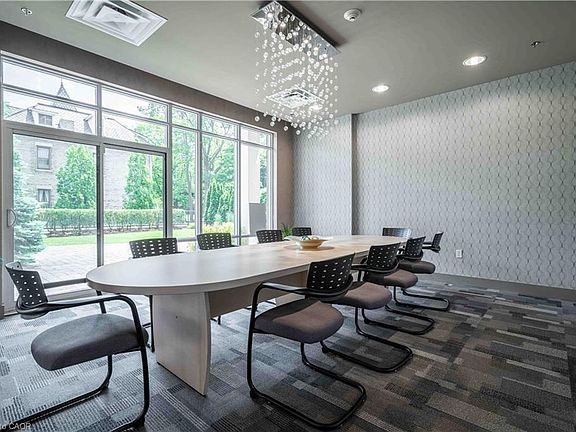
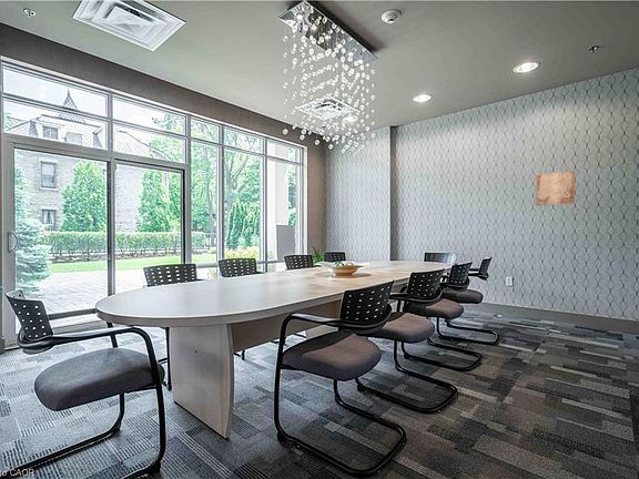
+ wall art (555, 188)
